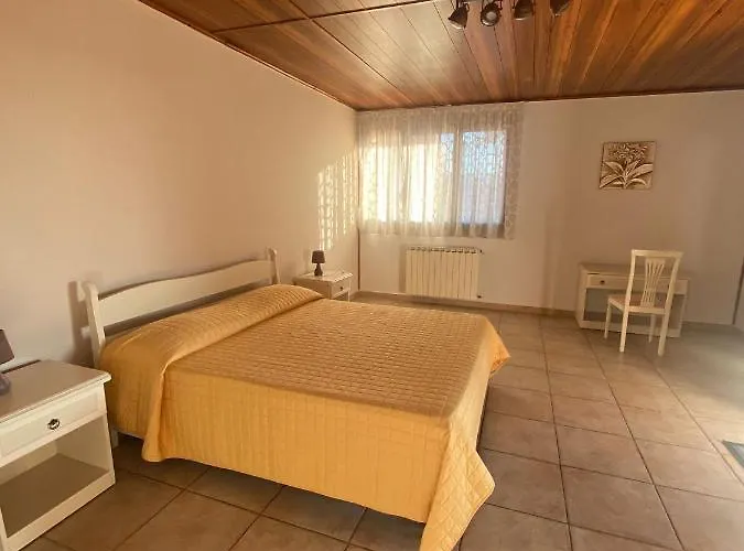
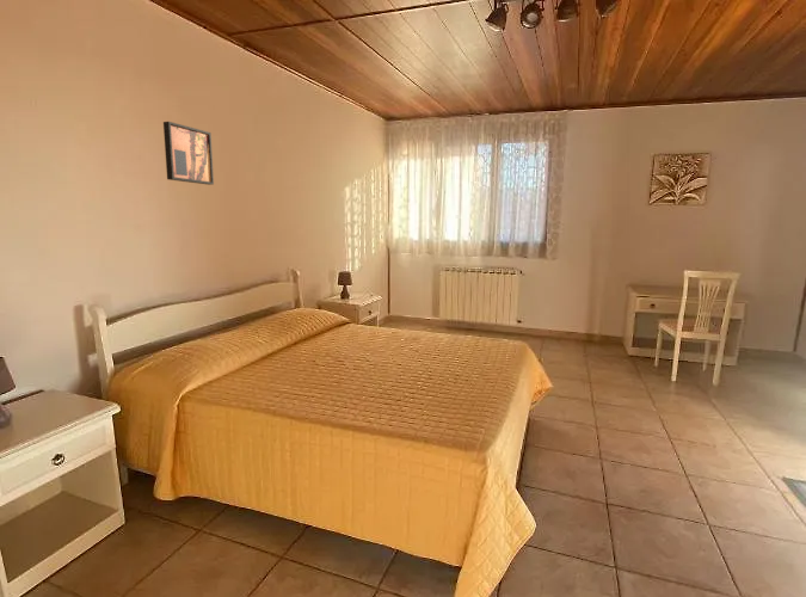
+ wall art (190, 154)
